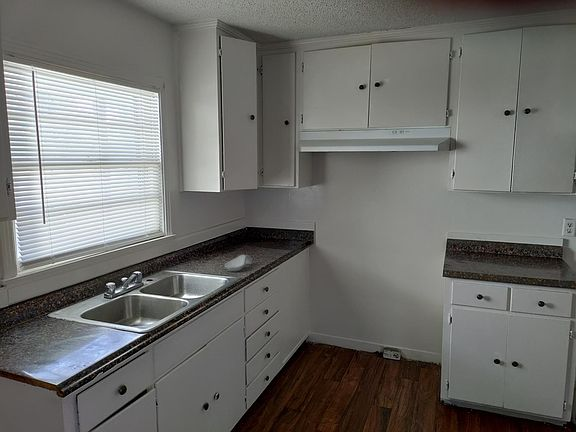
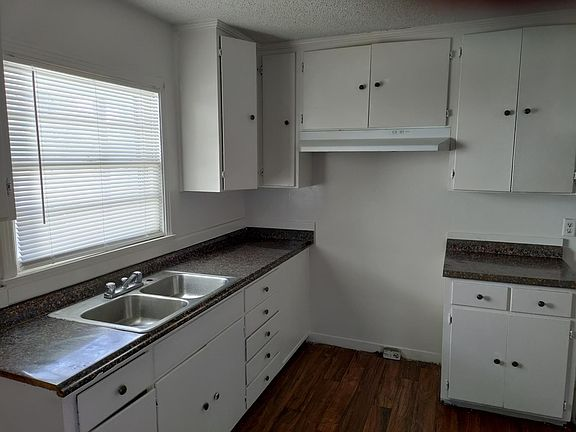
- spoon rest (239, 262)
